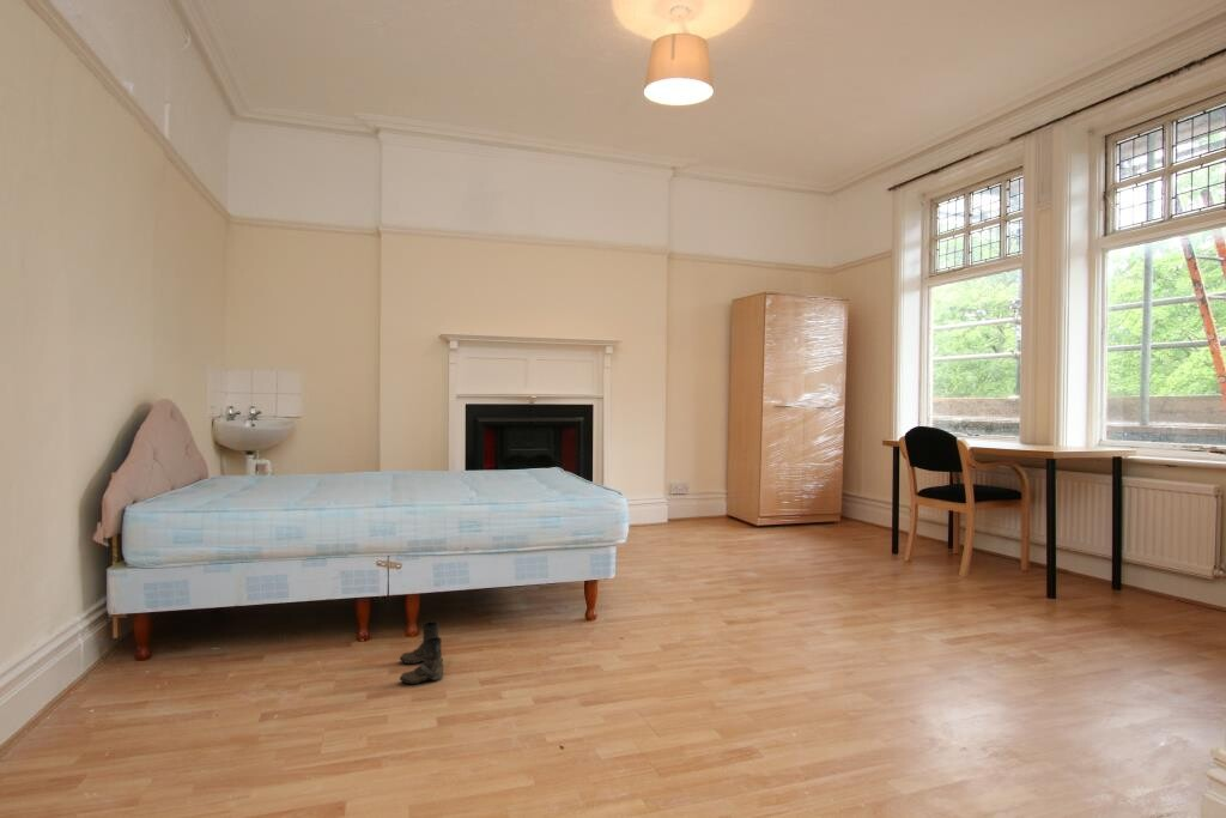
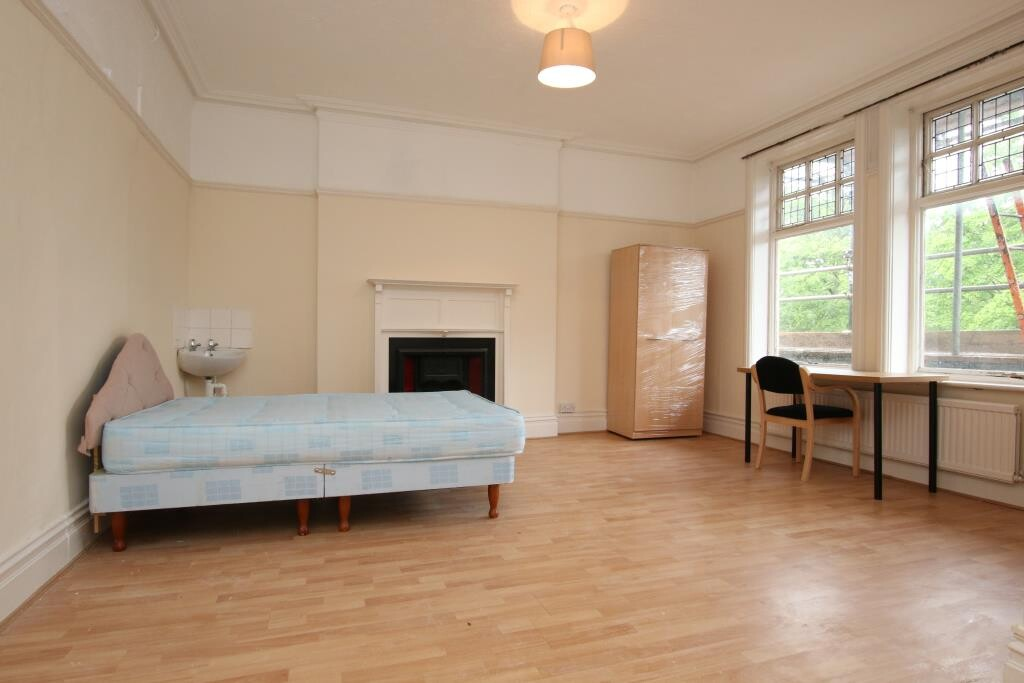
- boots (420, 650)
